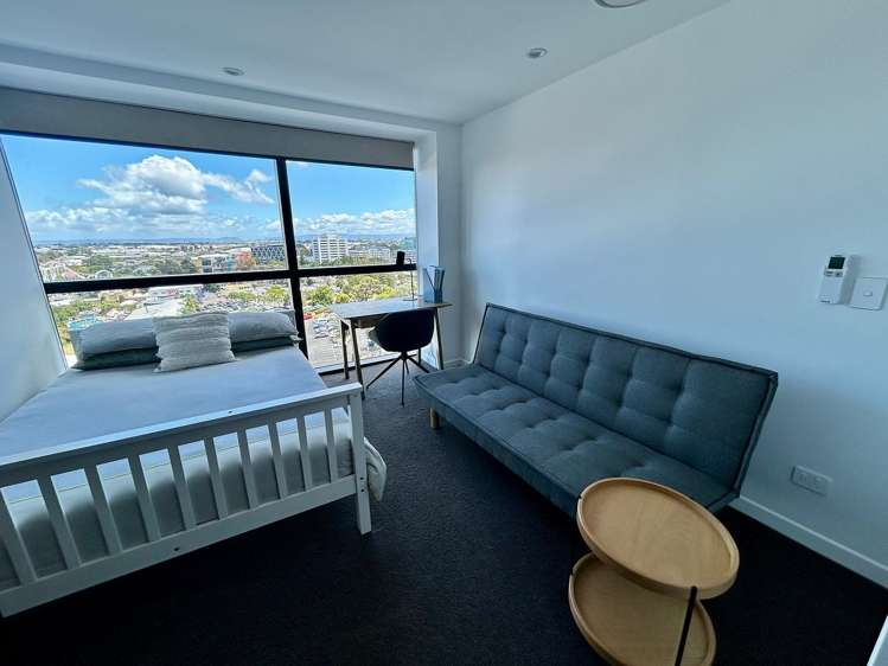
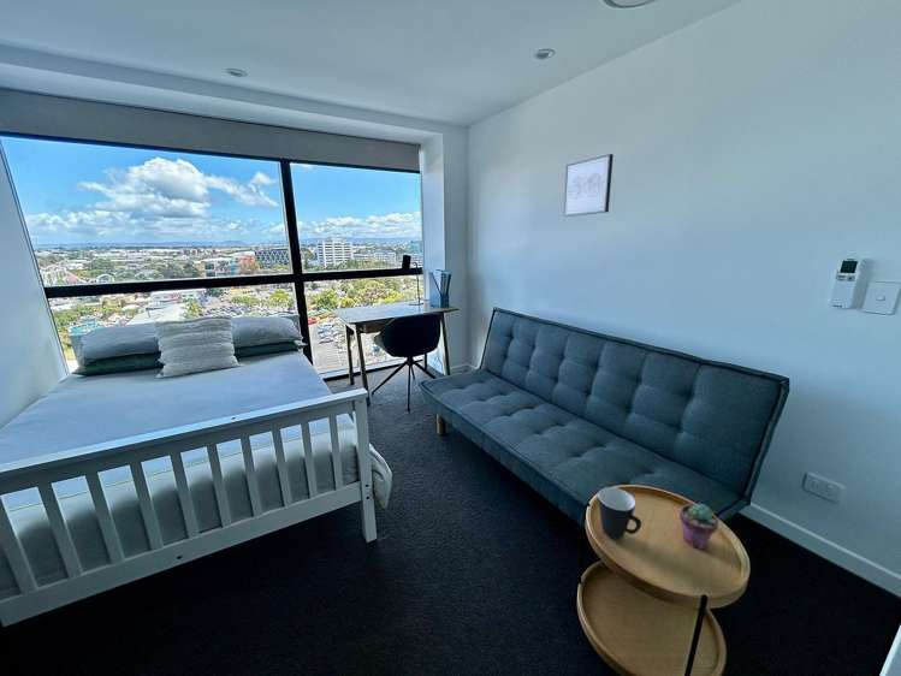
+ mug (618, 517)
+ wall art (586, 188)
+ potted succulent (698, 522)
